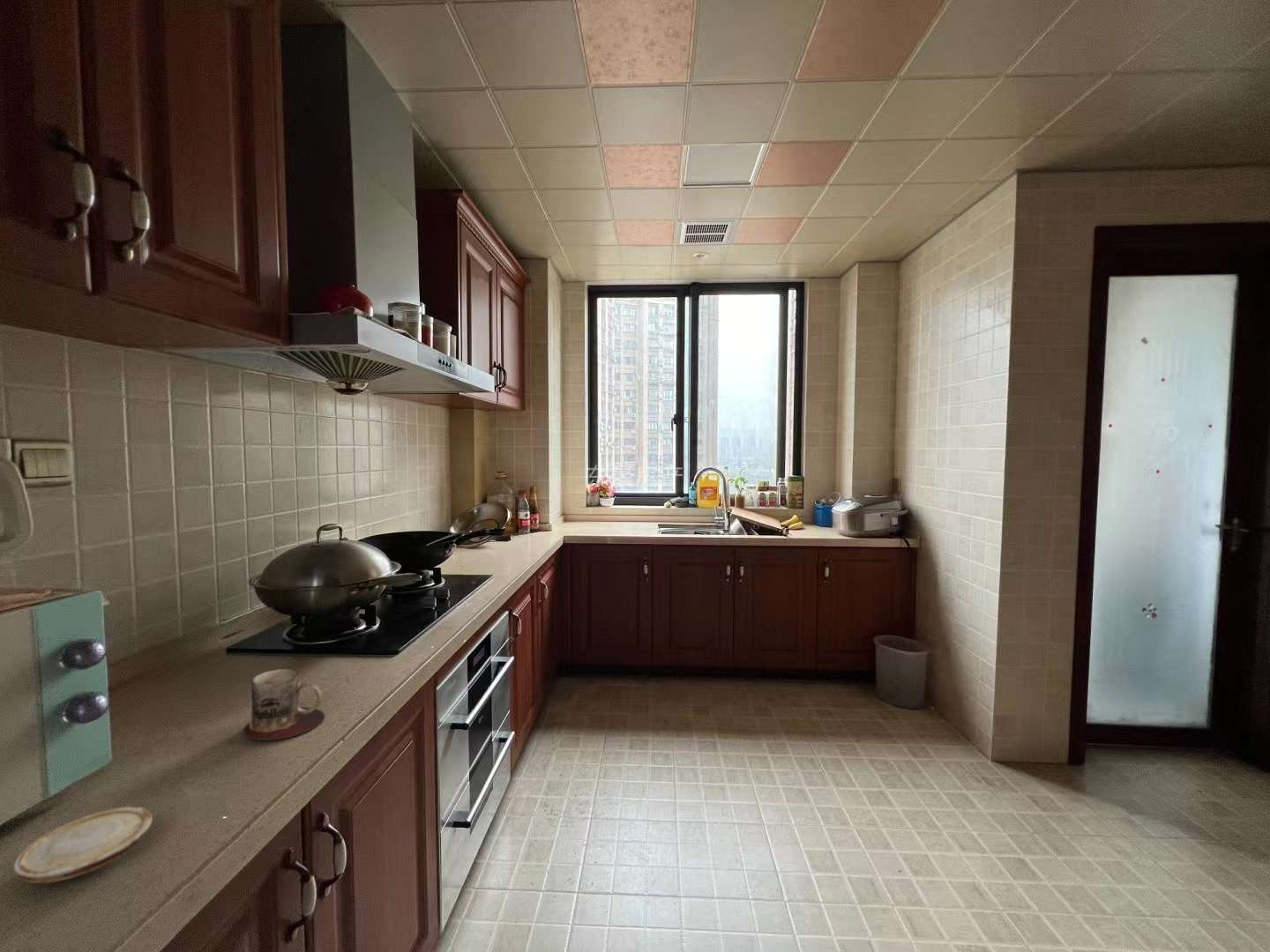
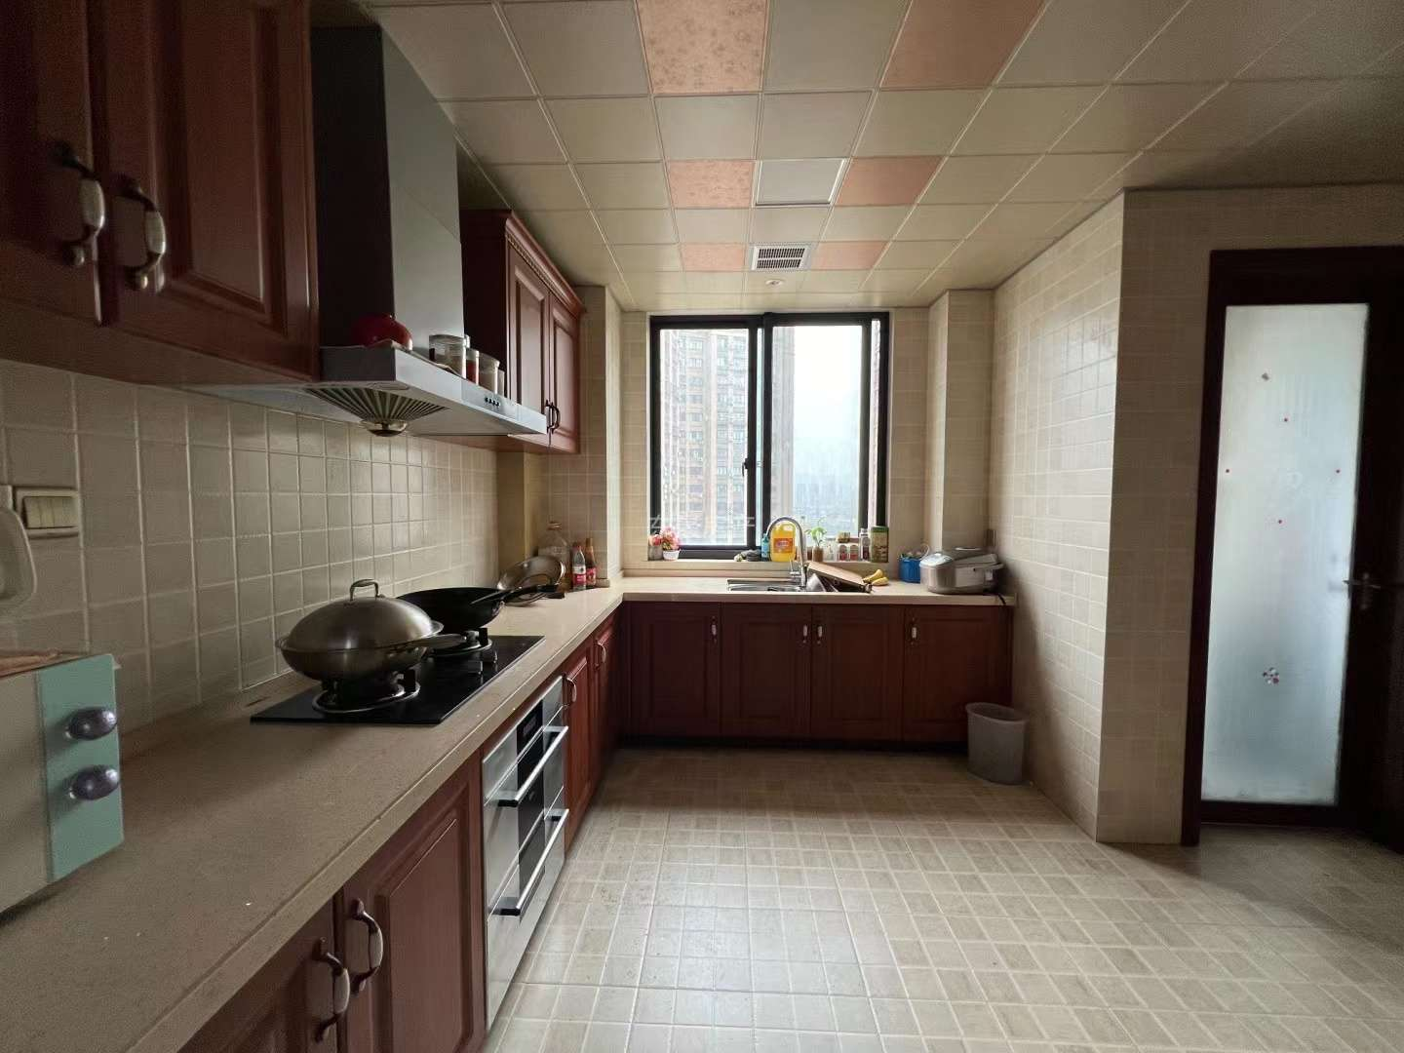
- mug (284, 699)
- wood slice (87, 847)
